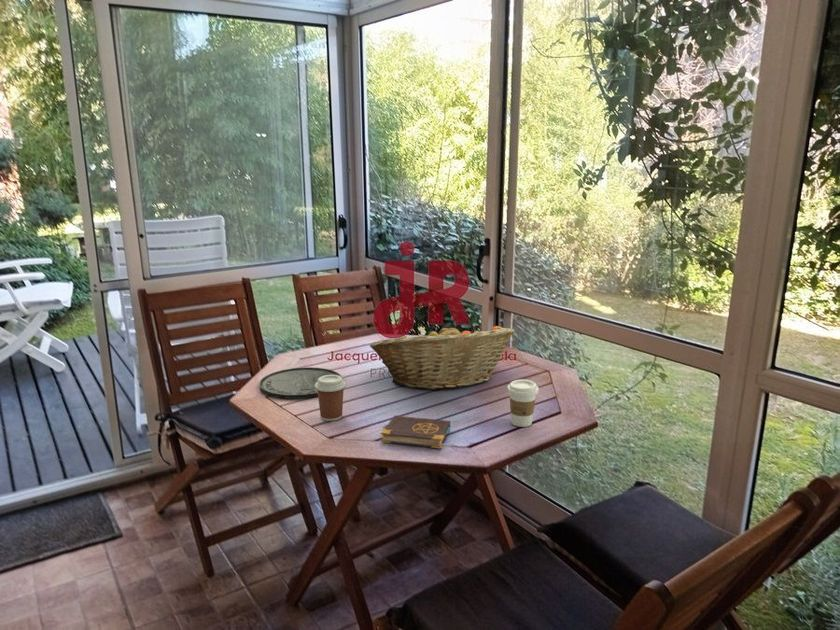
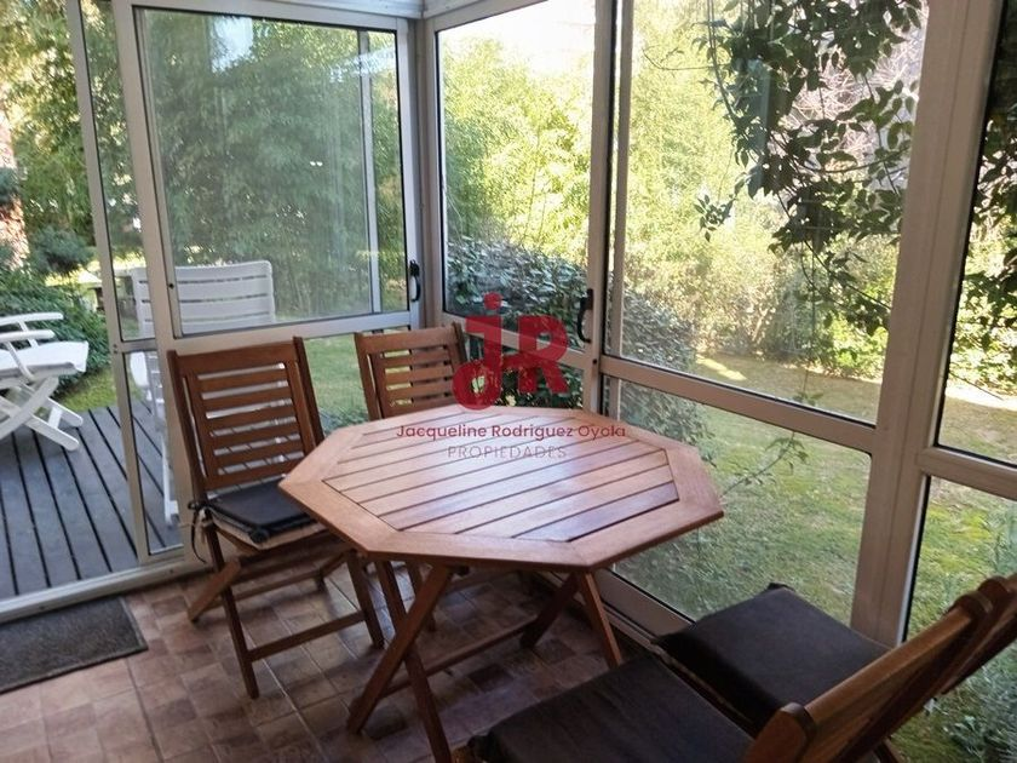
- fruit basket (442, 349)
- plate (301, 382)
- coffee cup (522, 403)
- coffee cup (330, 397)
- book (416, 431)
